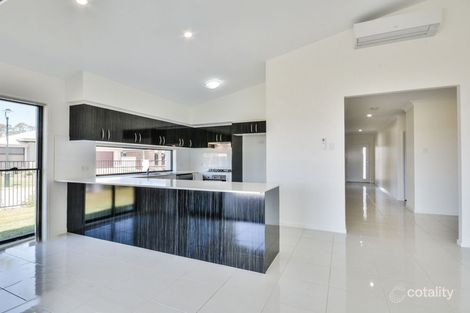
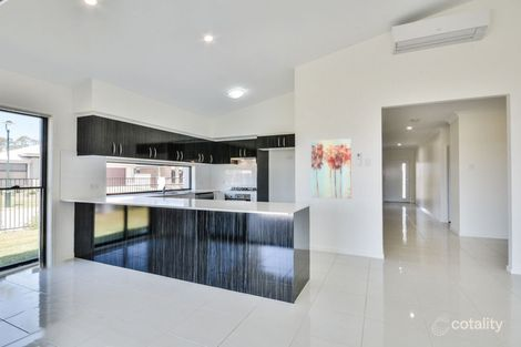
+ wall art (330, 169)
